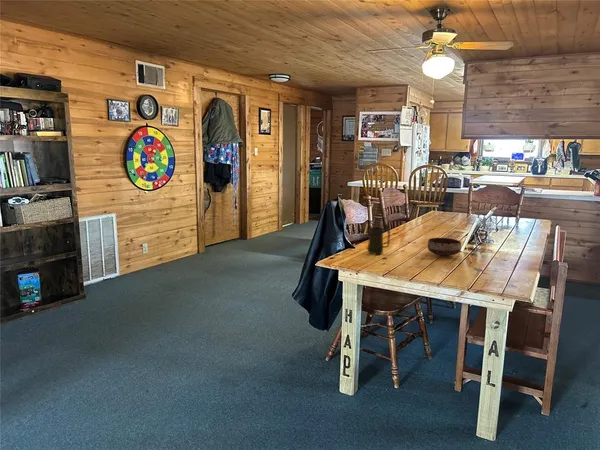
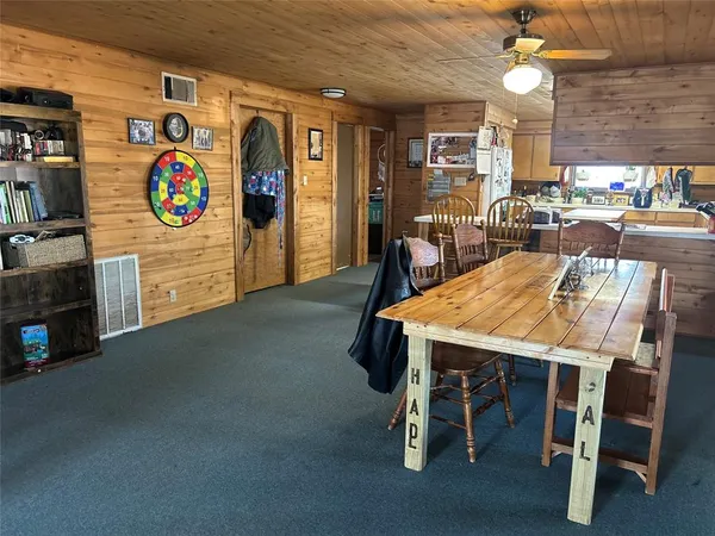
- mug (379, 240)
- bowl (444, 247)
